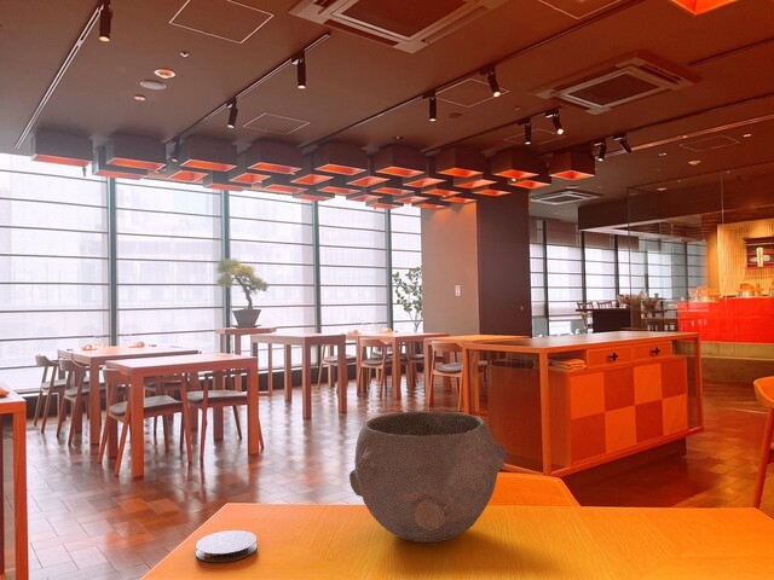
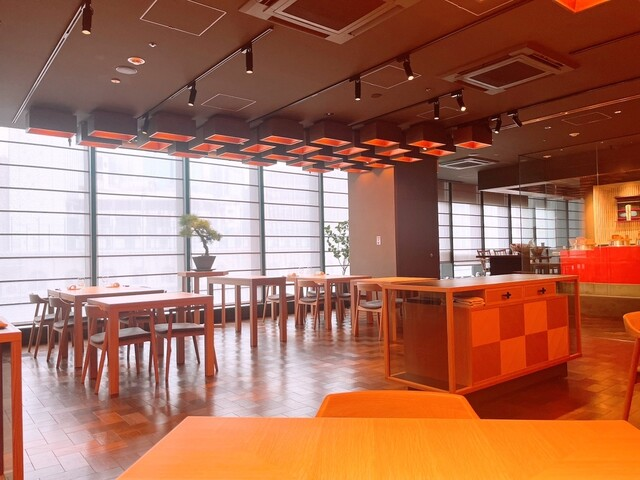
- bowl (427, 476)
- coaster (226, 545)
